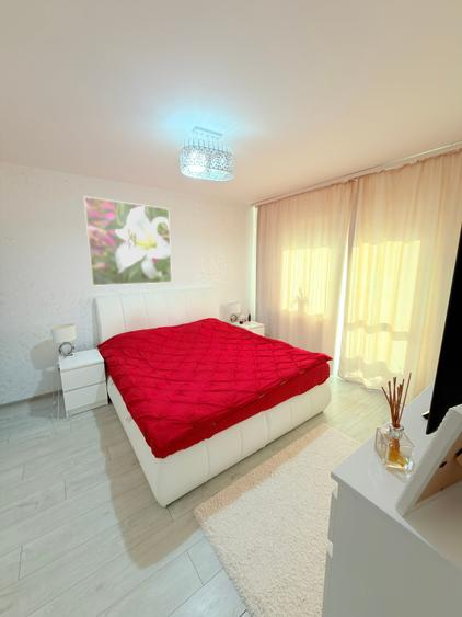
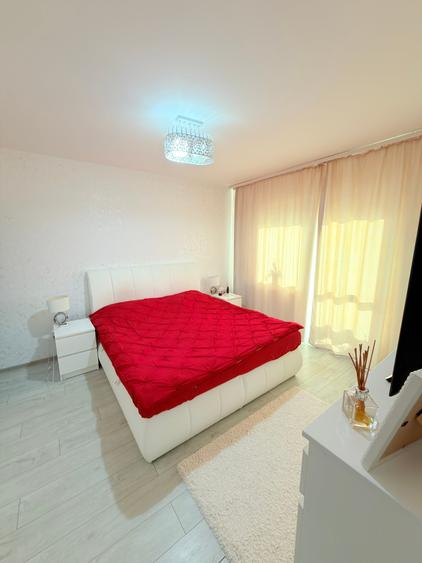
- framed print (132, 244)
